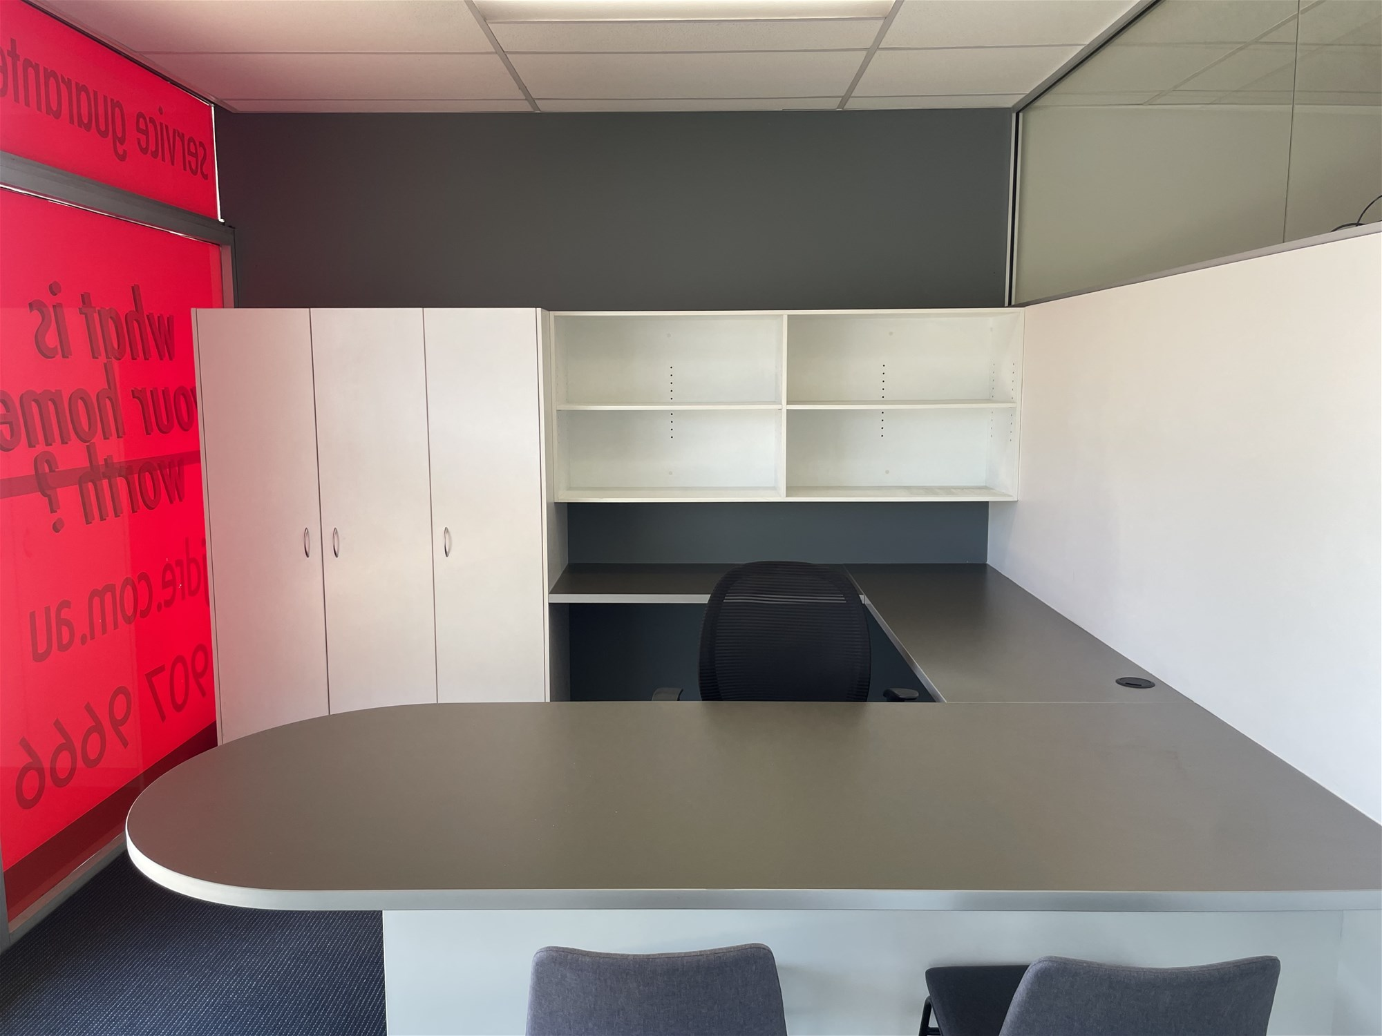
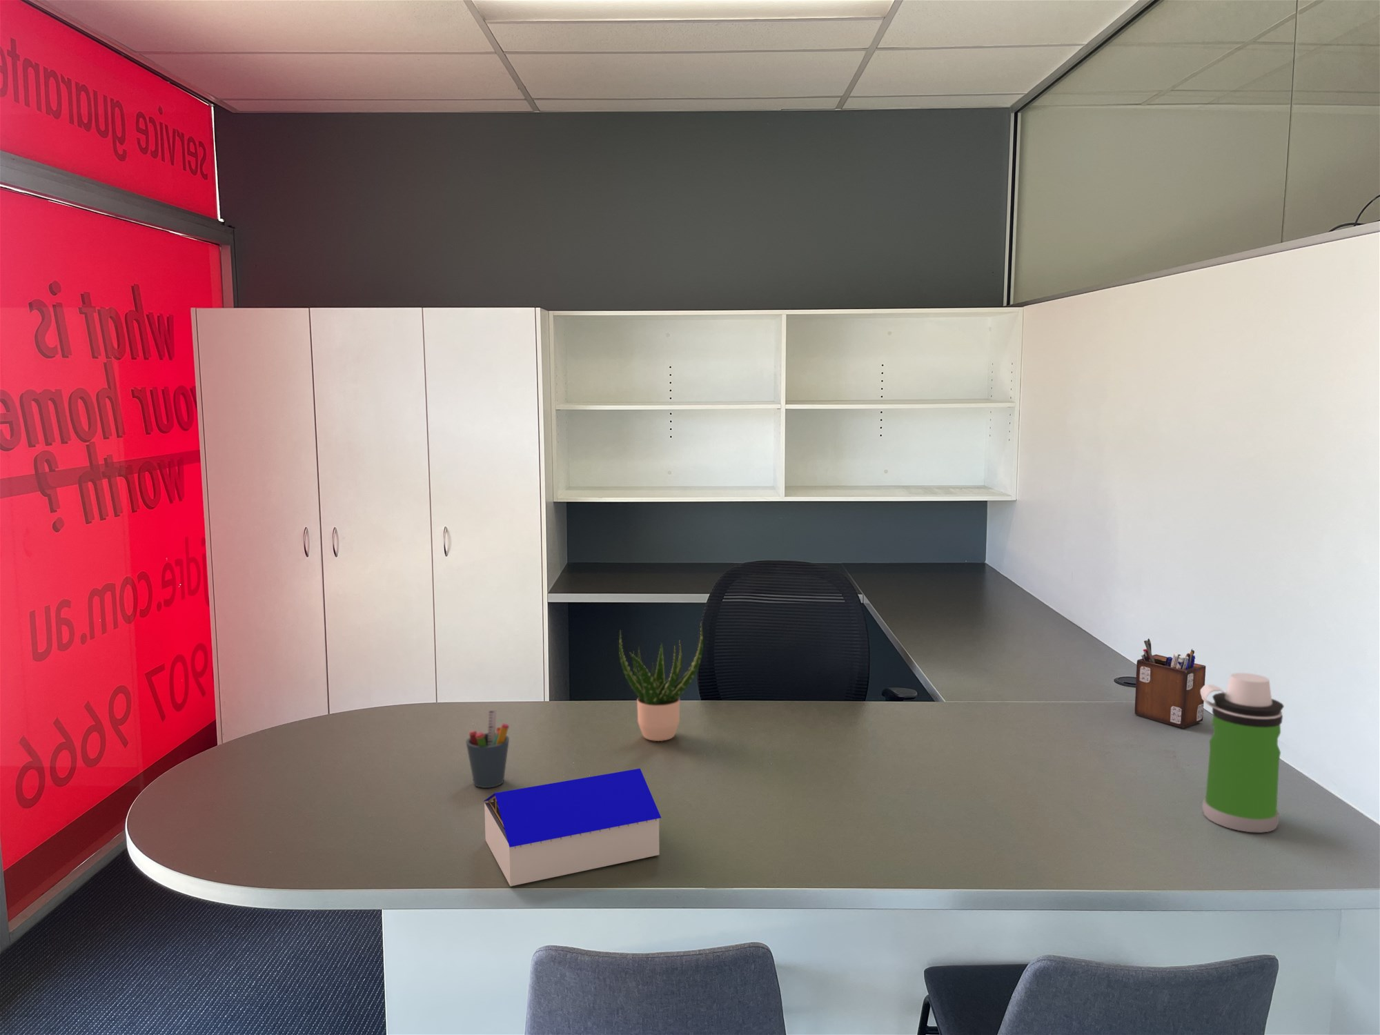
+ architectural model (570, 813)
+ pen holder (489, 749)
+ water bottle (1243, 748)
+ desk organizer (1169, 679)
+ potted plant (661, 679)
